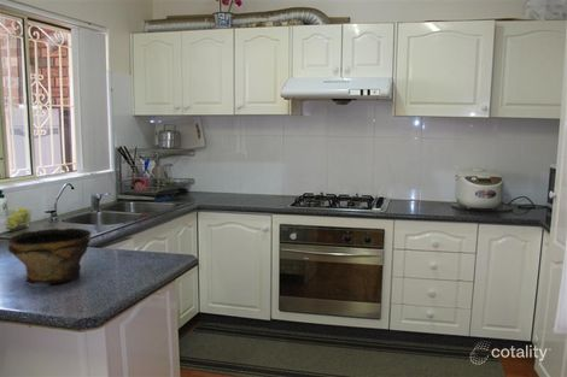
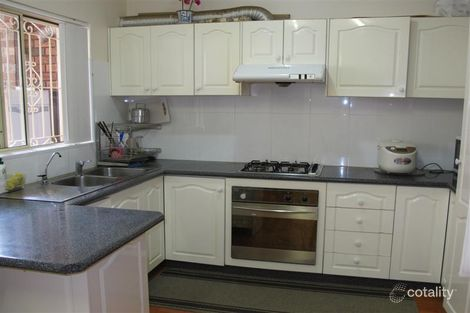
- bowl (52, 257)
